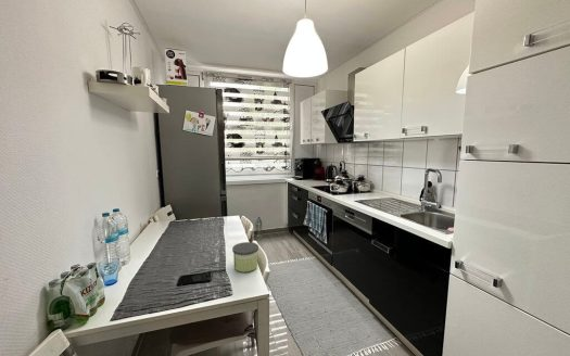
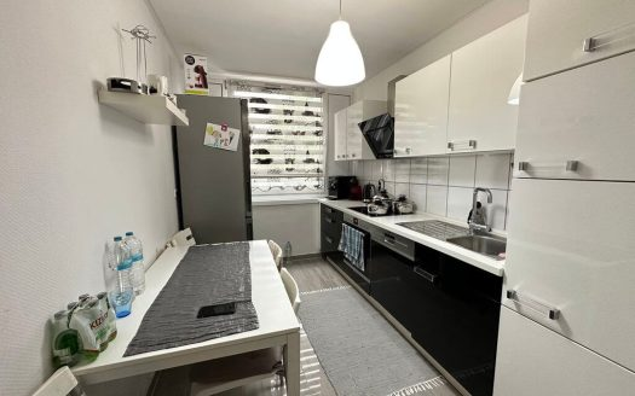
- candle (245, 256)
